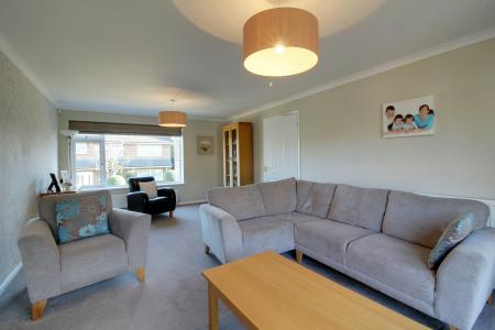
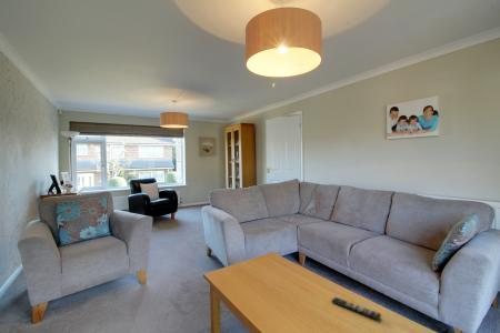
+ remote control (354, 307)
